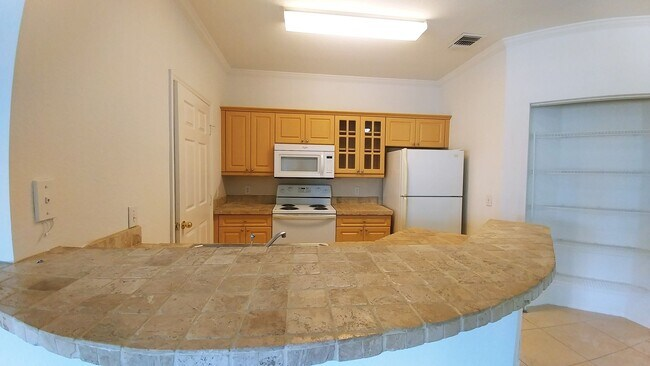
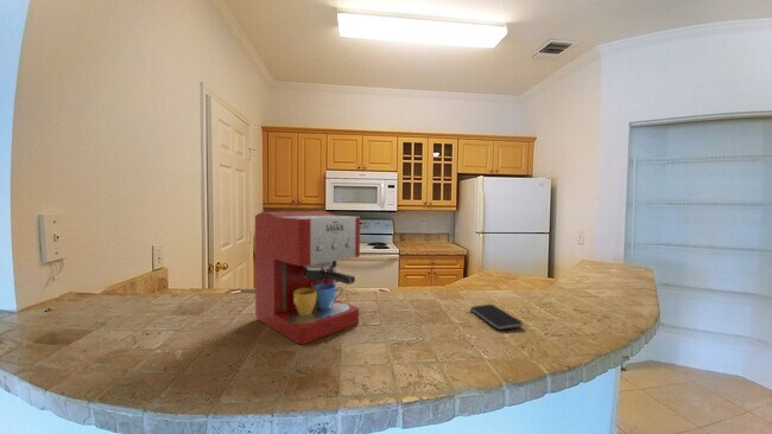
+ smartphone (494, 315)
+ coffee maker (306, 266)
